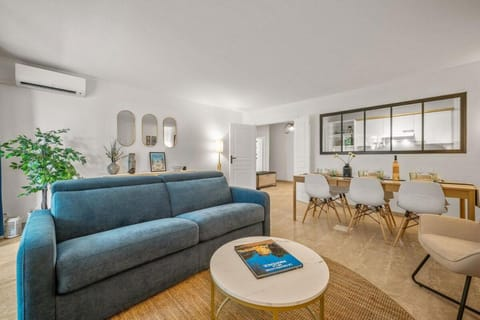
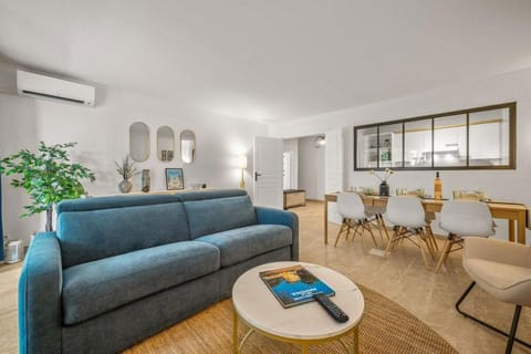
+ remote control (329, 305)
